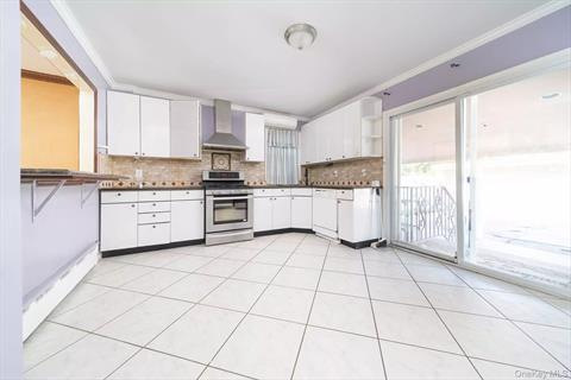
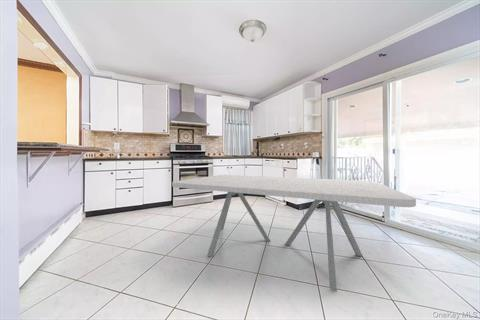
+ dining table (261, 225)
